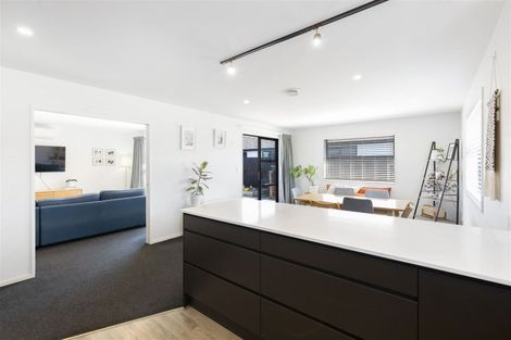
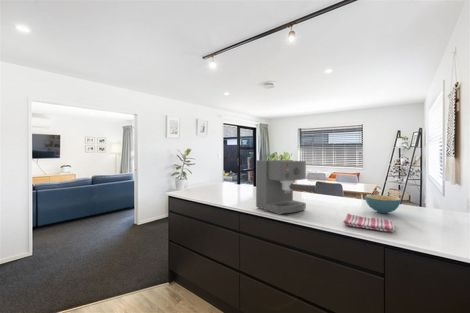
+ dish towel (368, 222)
+ cereal bowl (382, 204)
+ coffee maker (284, 184)
